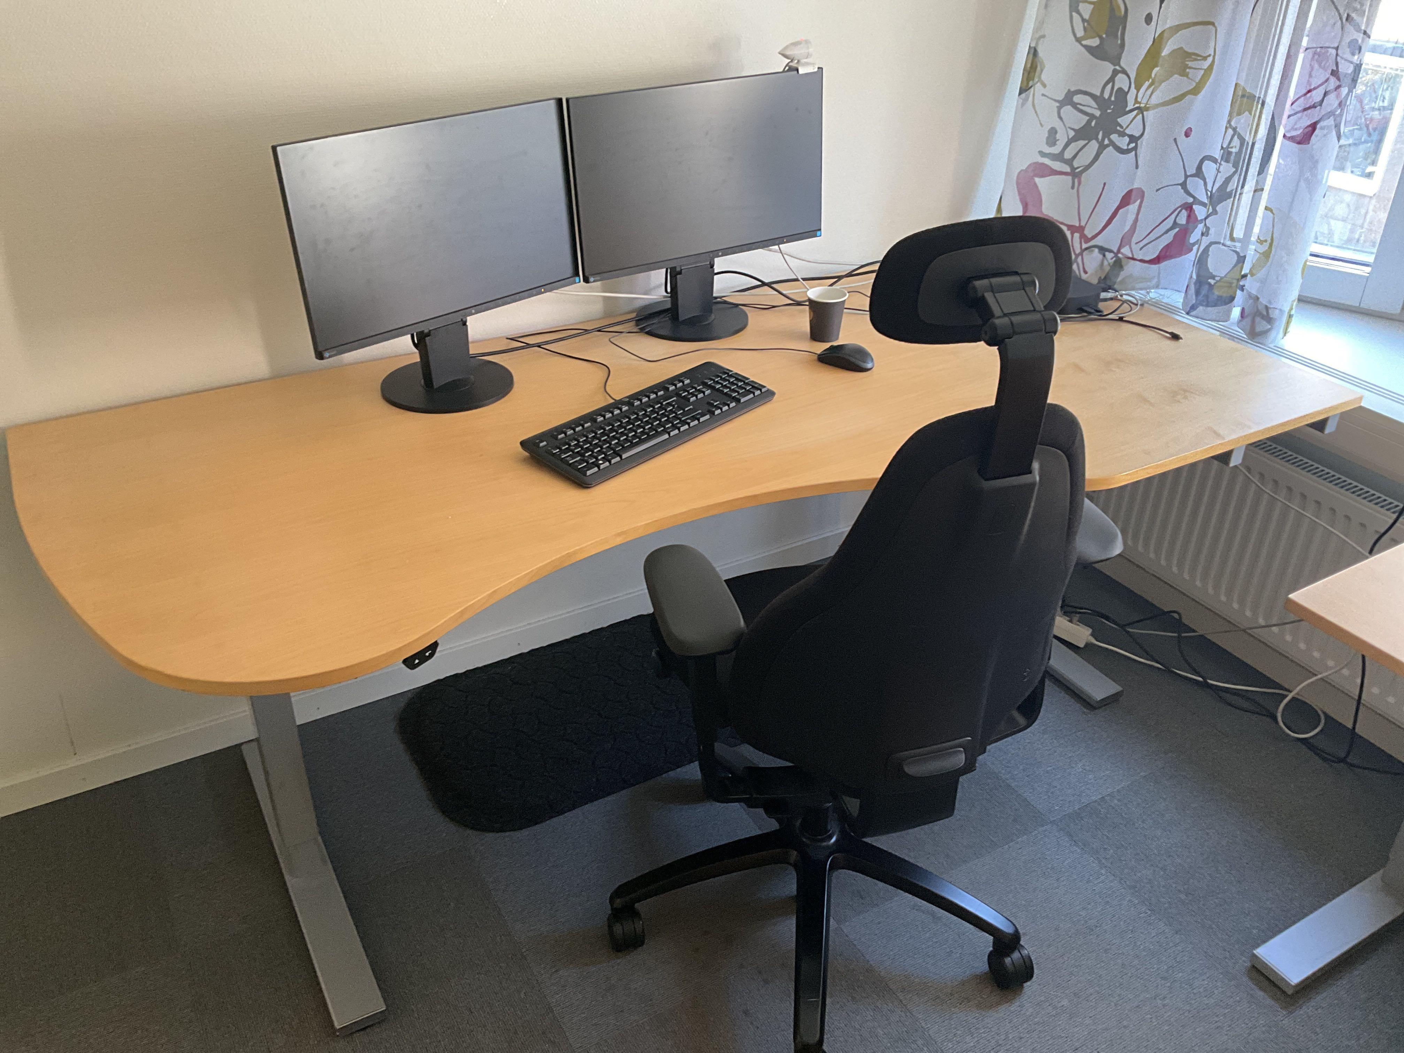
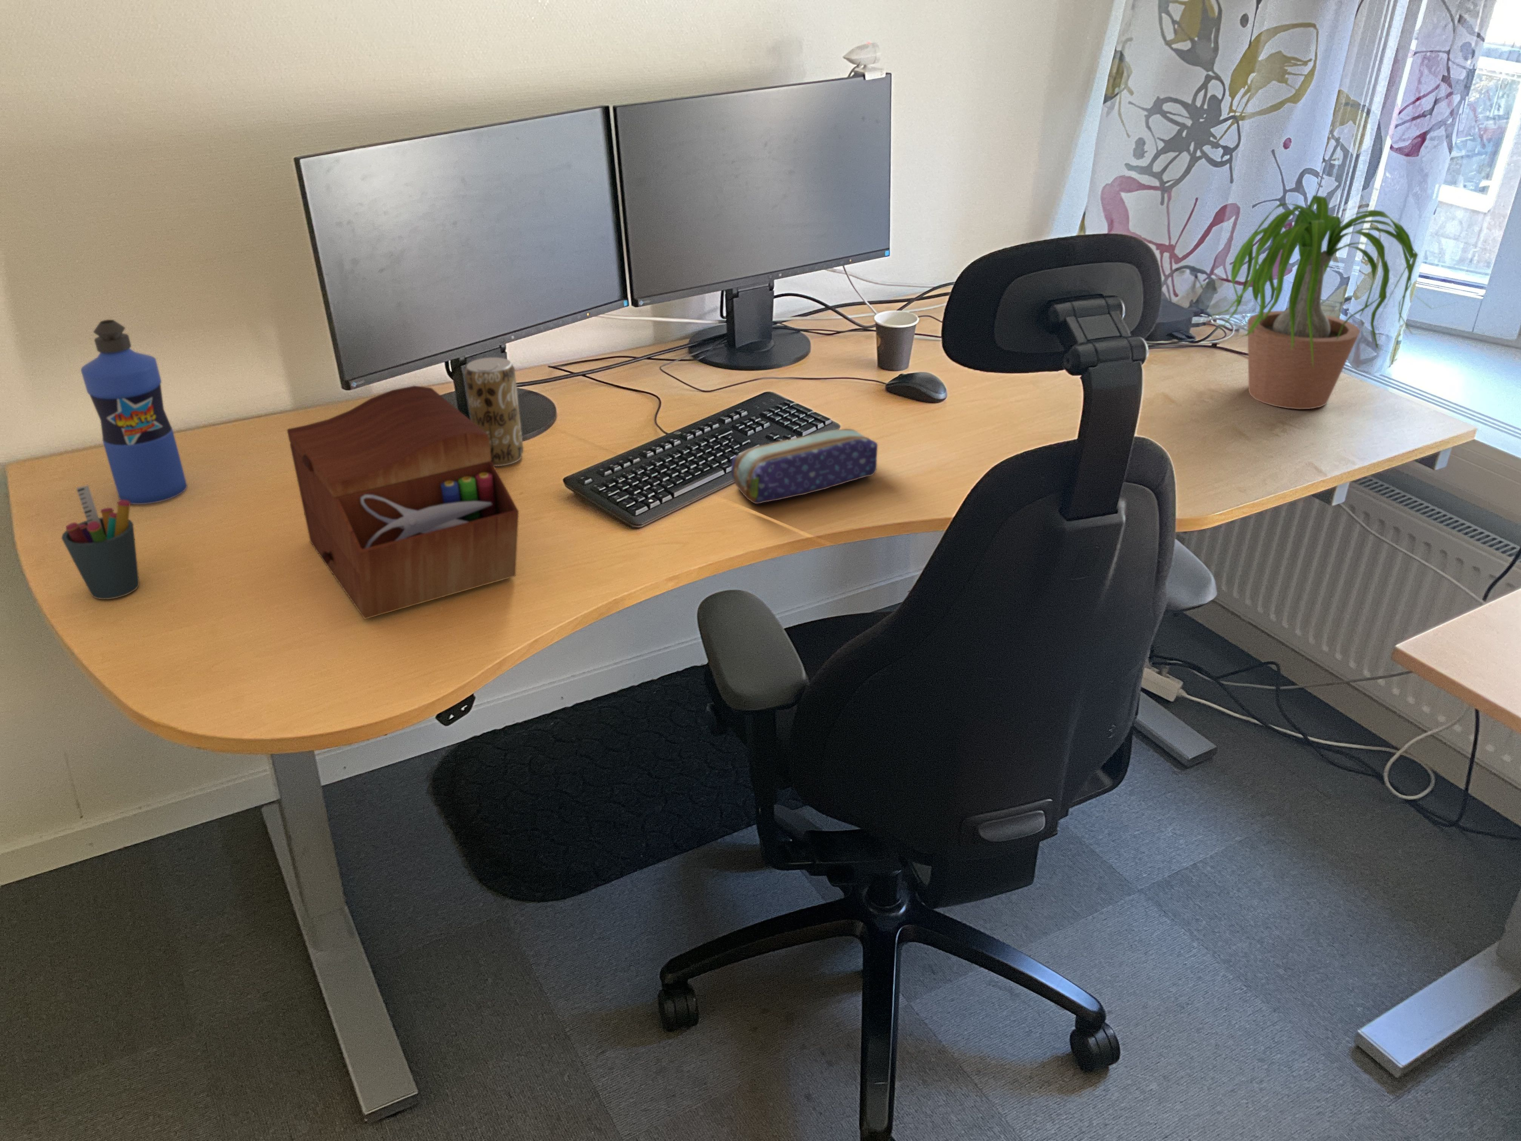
+ pencil case (804, 463)
+ pen holder (103, 544)
+ sewing box (399, 500)
+ water bottle (131, 409)
+ potted plant (1322, 309)
+ beverage can (495, 411)
